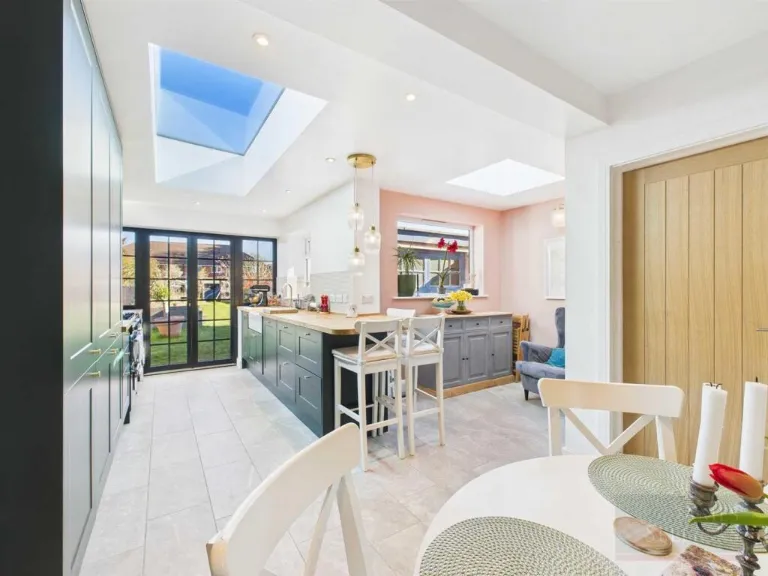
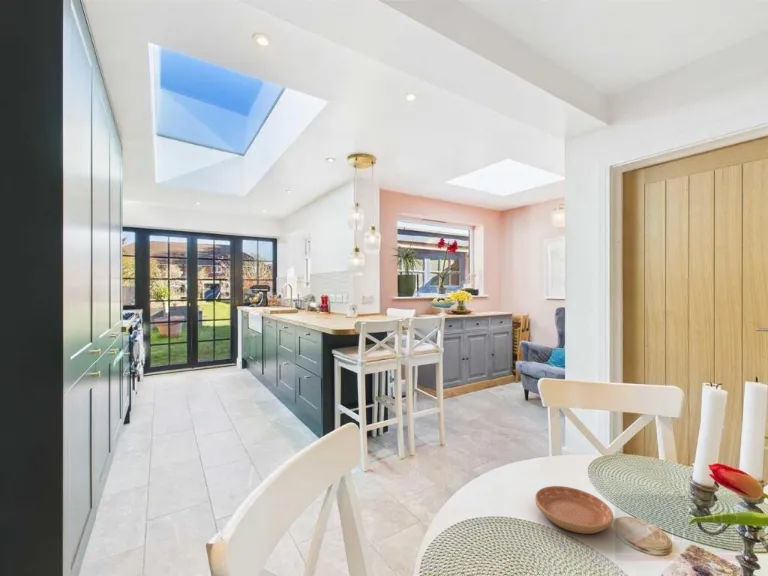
+ saucer (572, 510)
